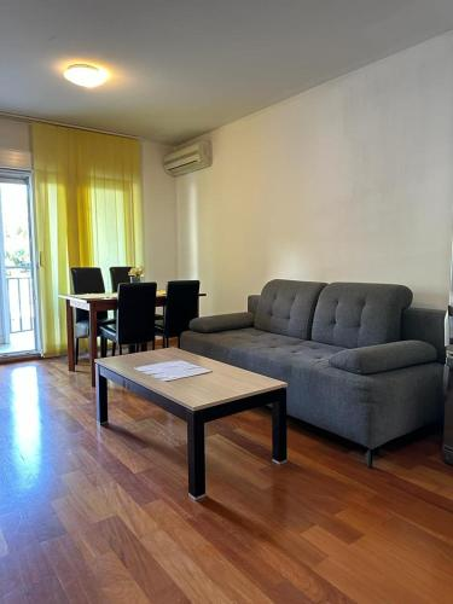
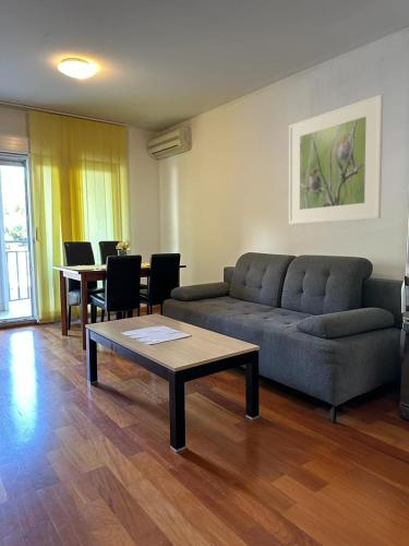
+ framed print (329, 167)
